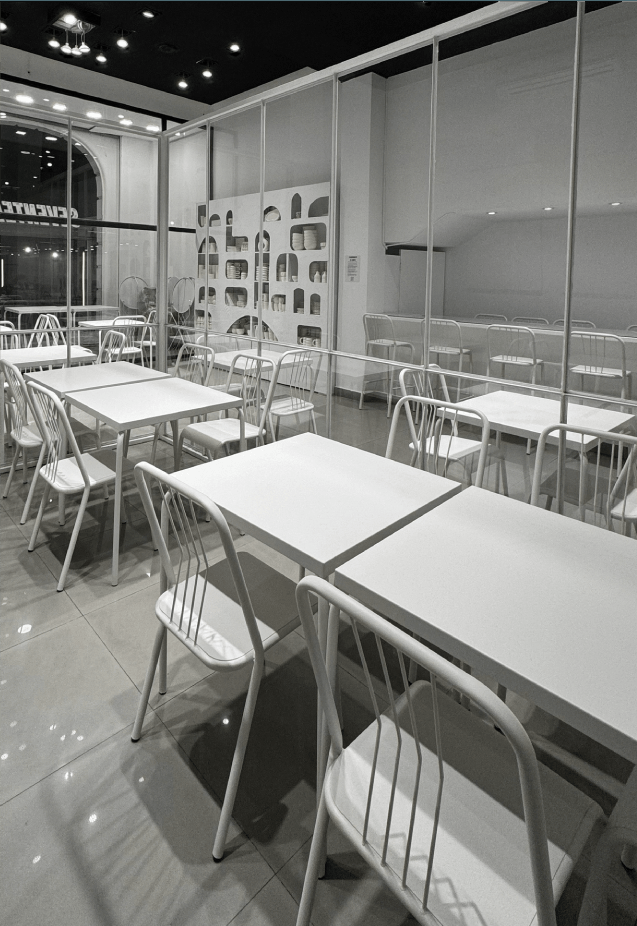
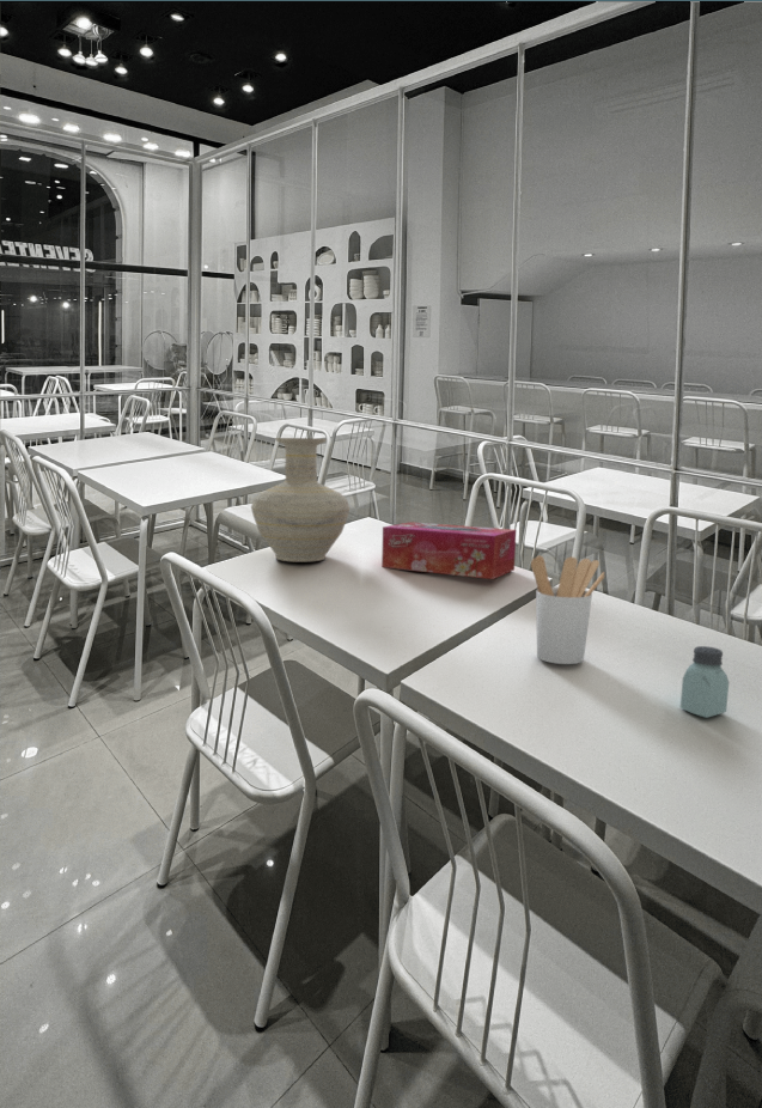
+ vase (300, 498)
+ tissue box (449, 548)
+ utensil holder (567, 605)
+ saltshaker (705, 680)
